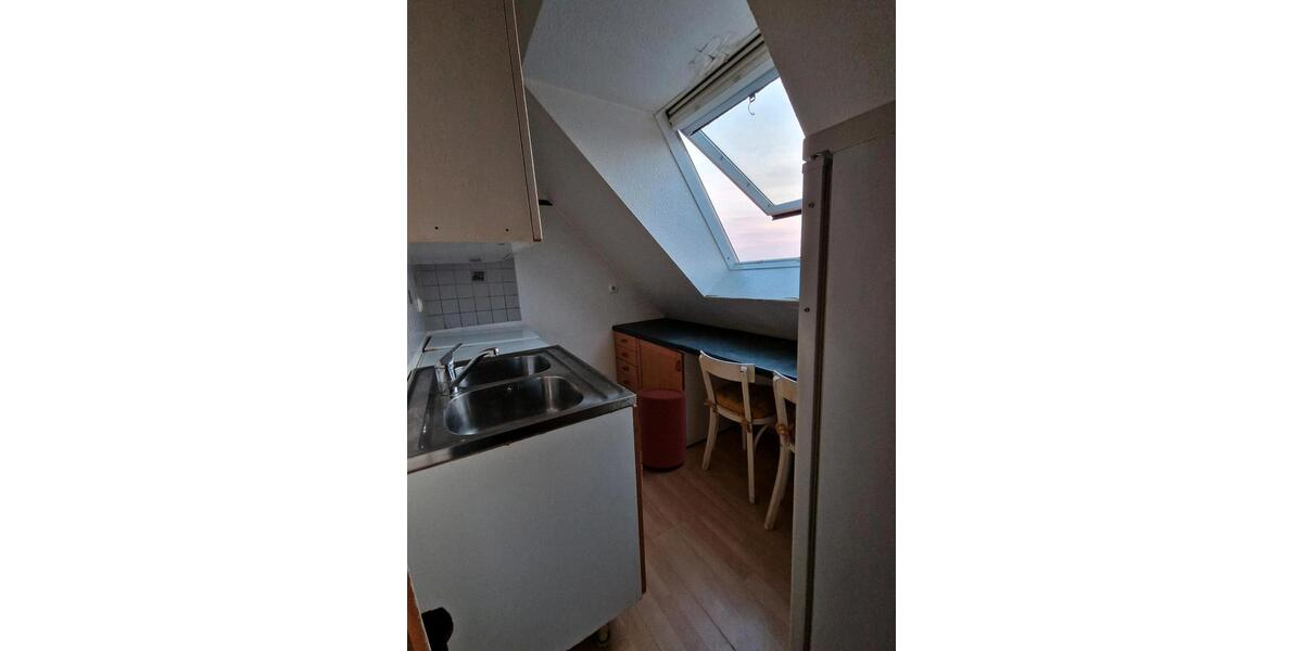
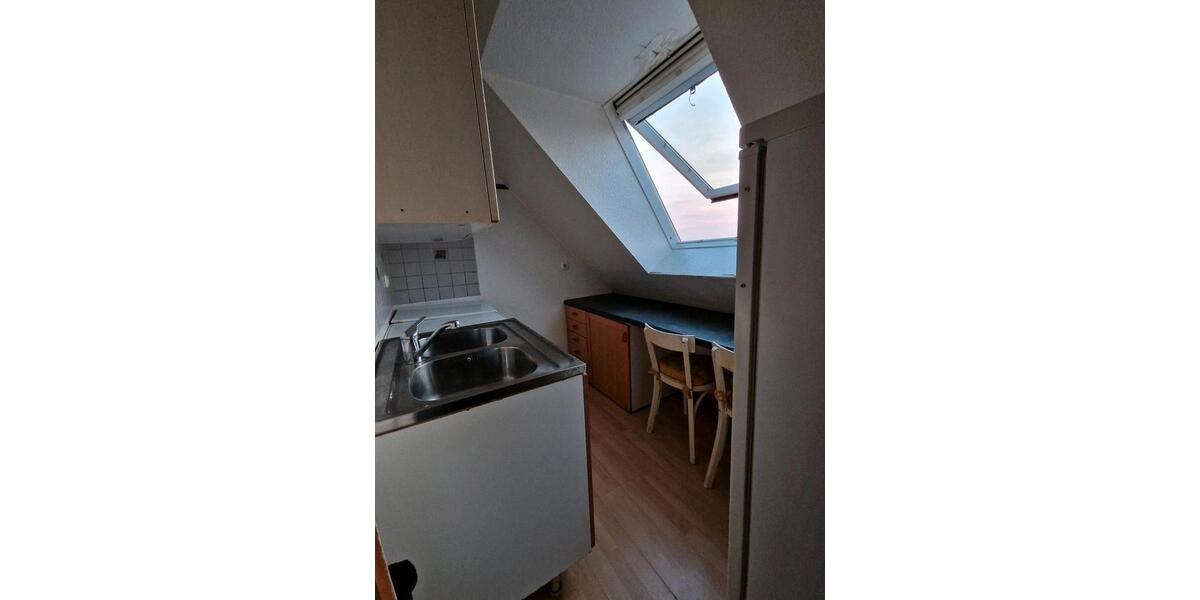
- trash can (661, 424)
